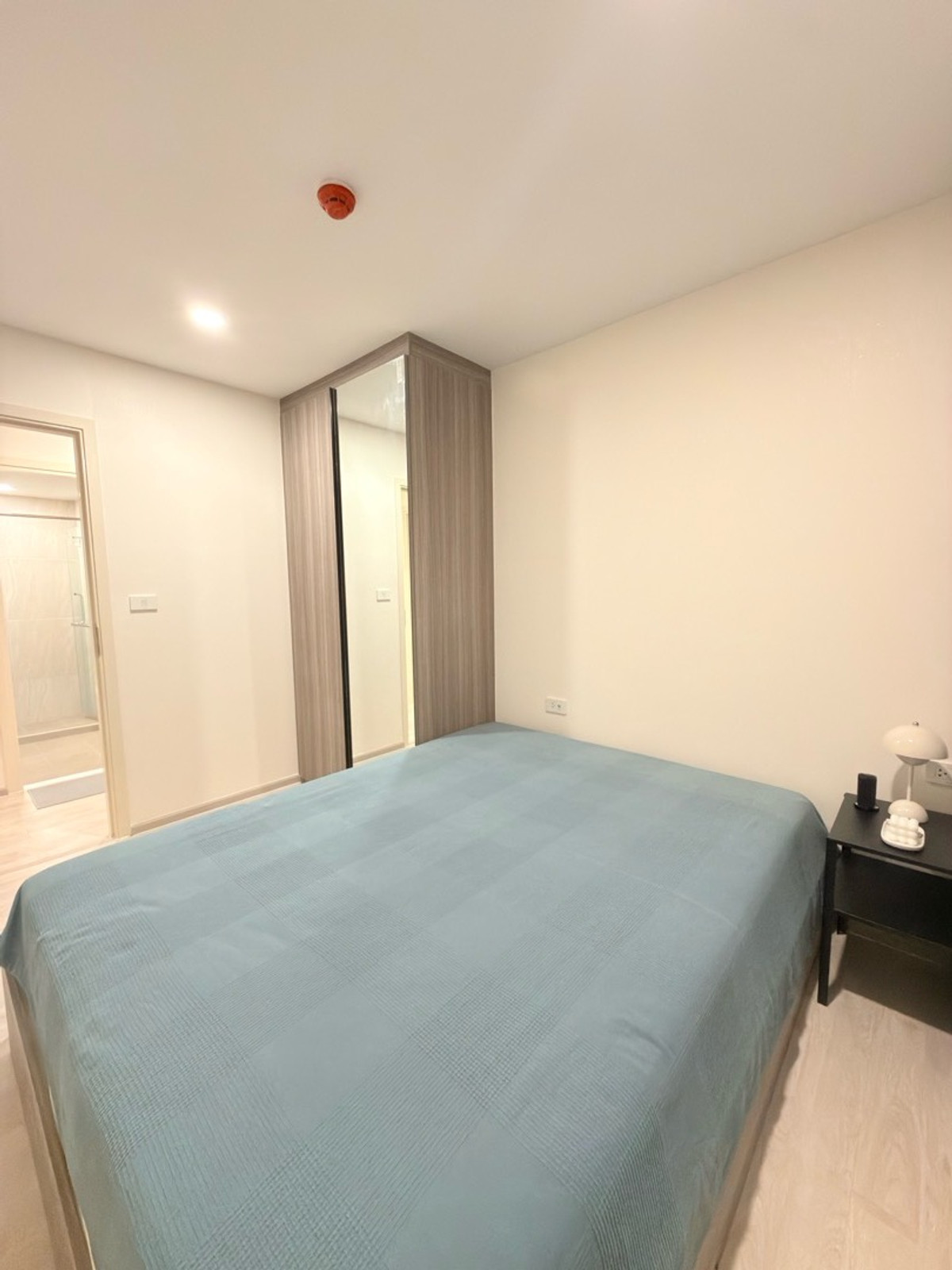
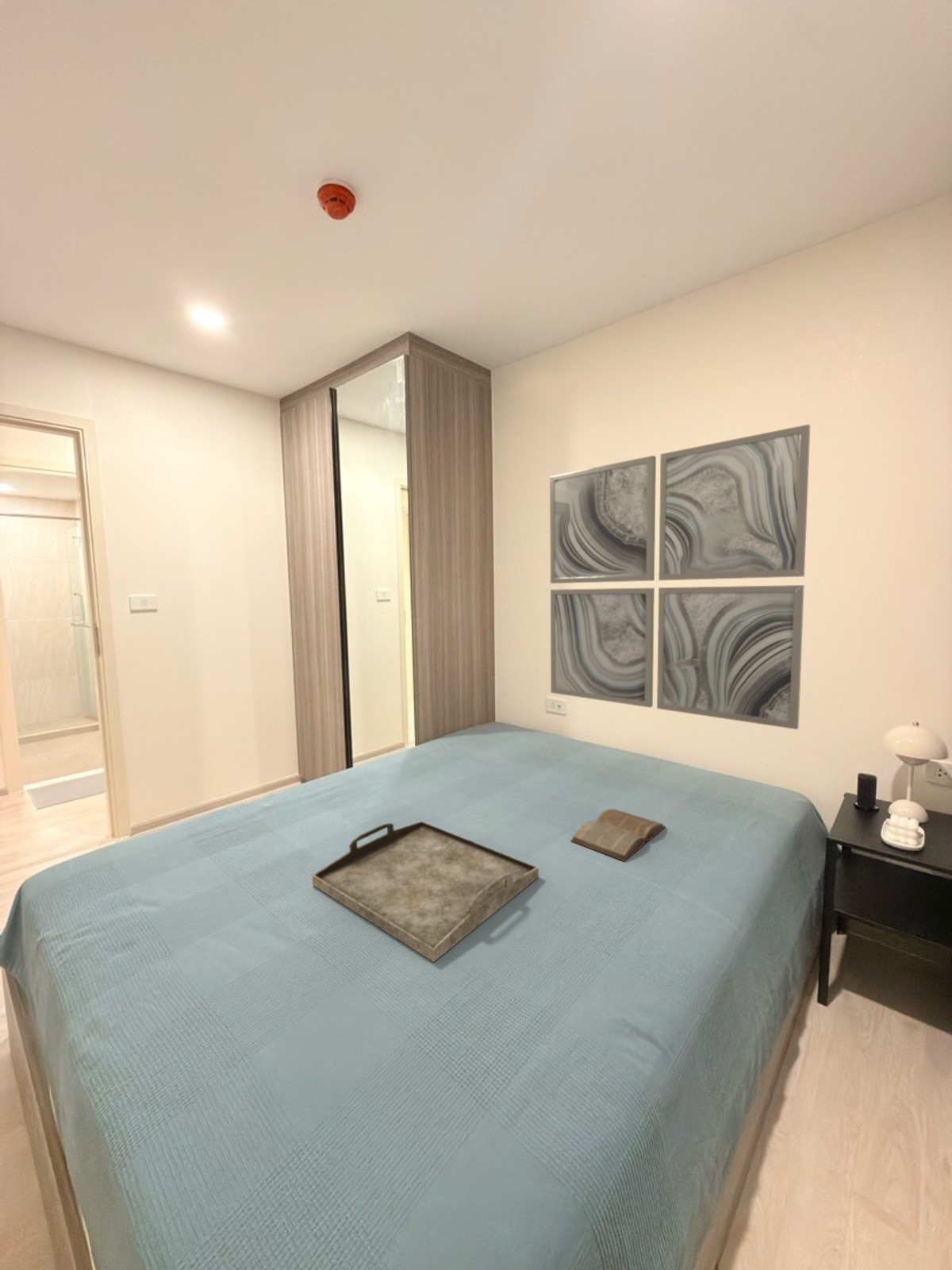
+ book (619, 829)
+ serving tray (426, 867)
+ wall art (654, 580)
